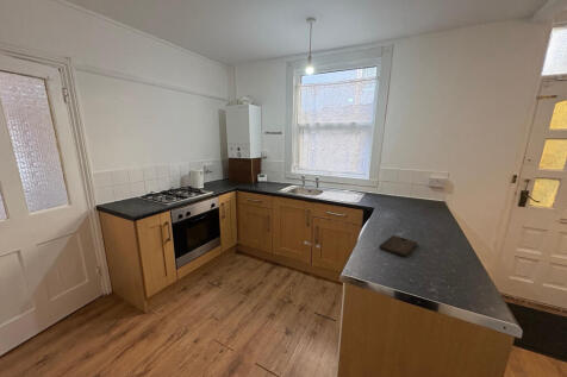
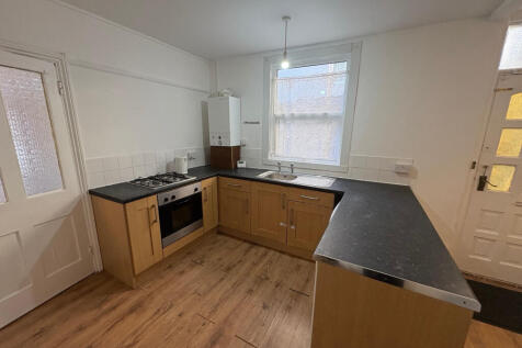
- cutting board (398, 245)
